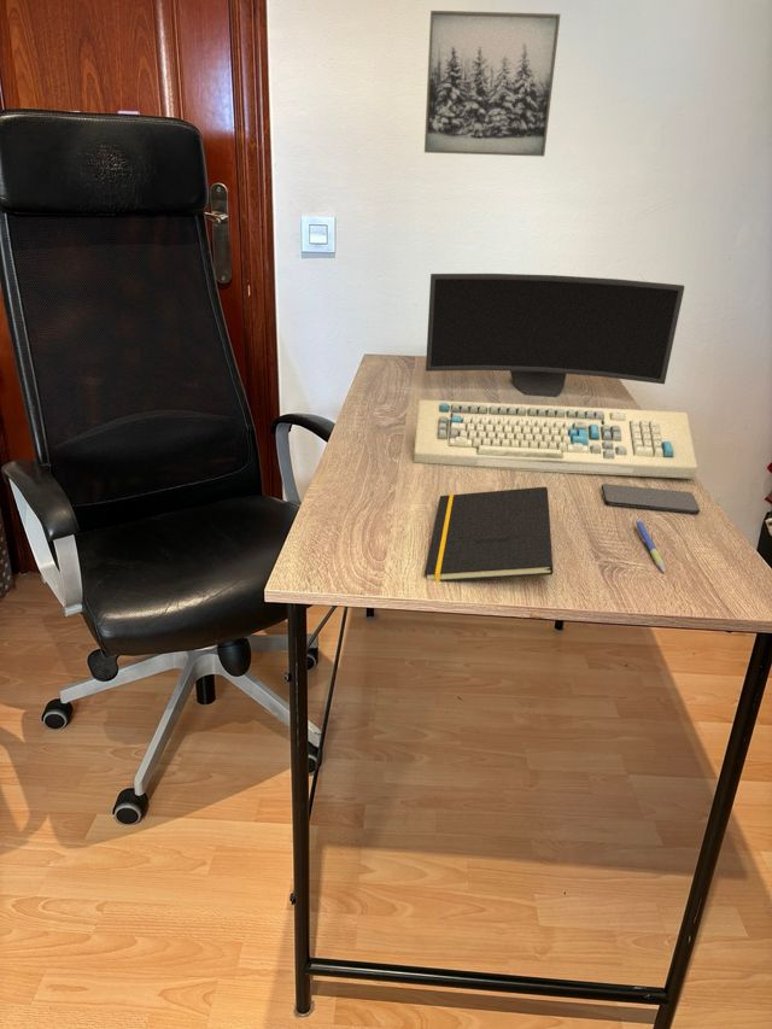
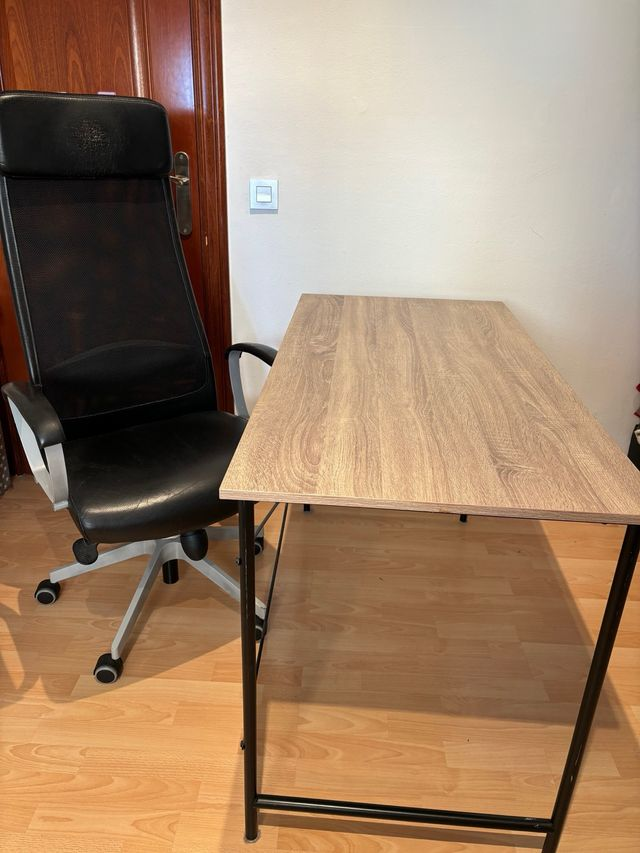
- pen (650, 544)
- notepad (490, 531)
- smartphone (649, 498)
- keyboard (551, 437)
- monitor (545, 332)
- wall art (489, 86)
